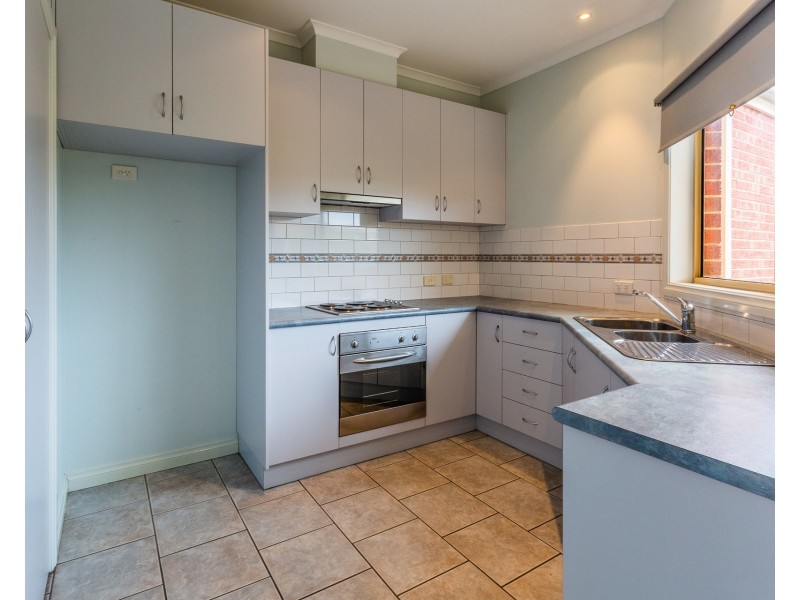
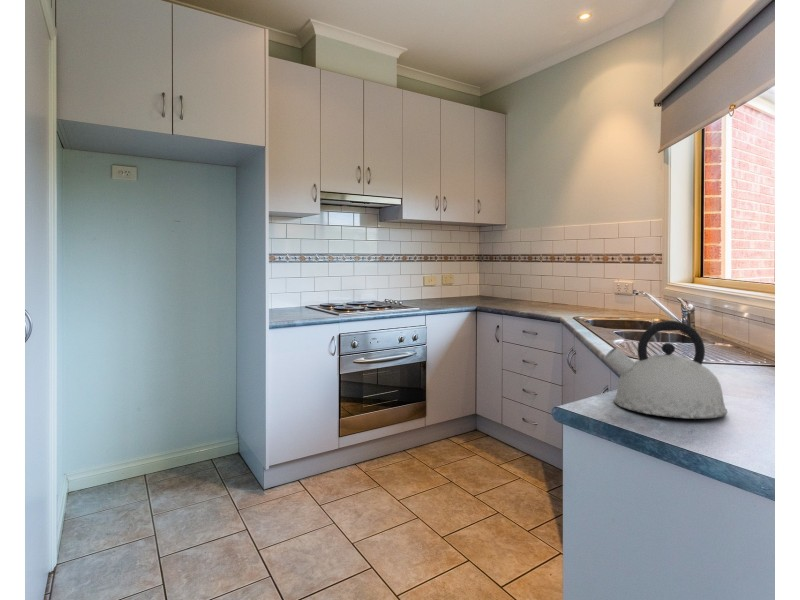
+ kettle (662, 363)
